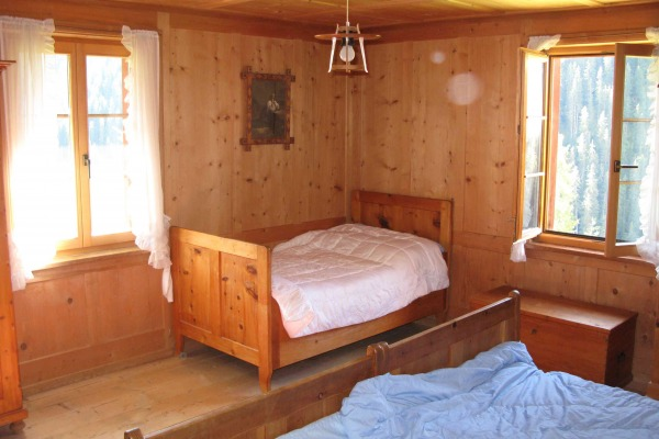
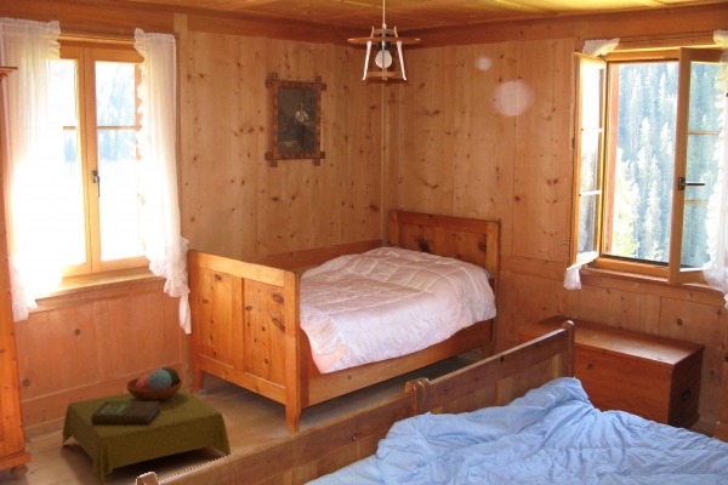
+ side table (143, 412)
